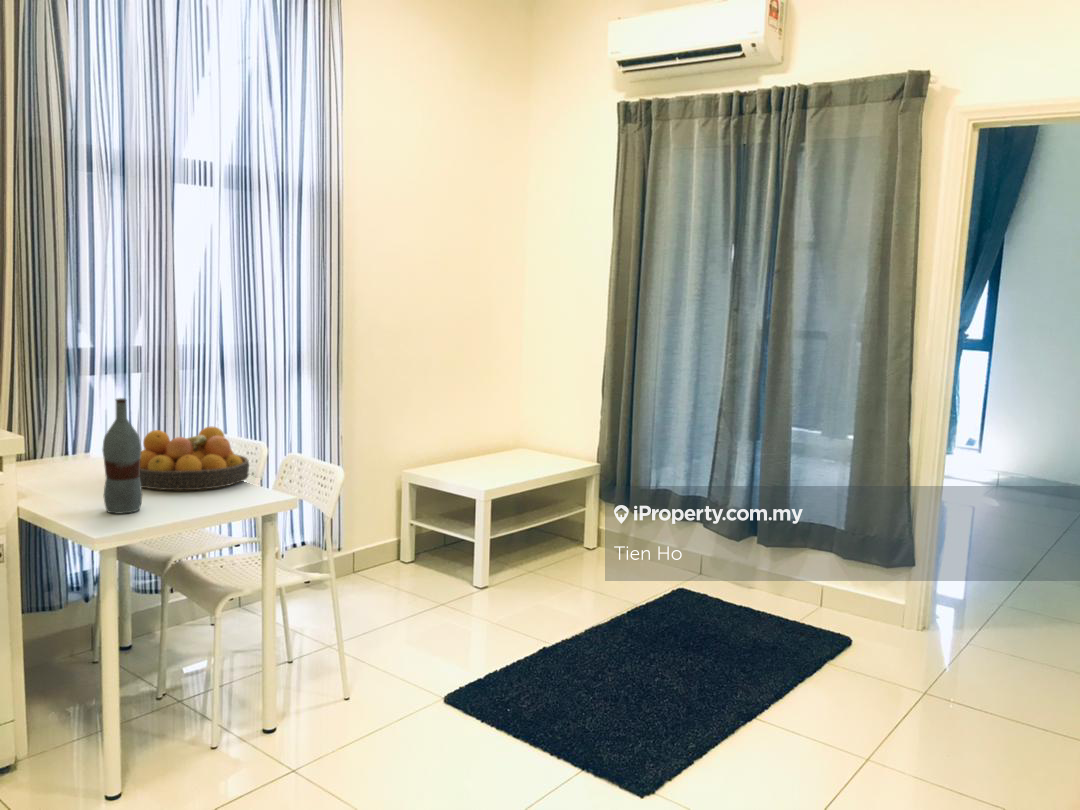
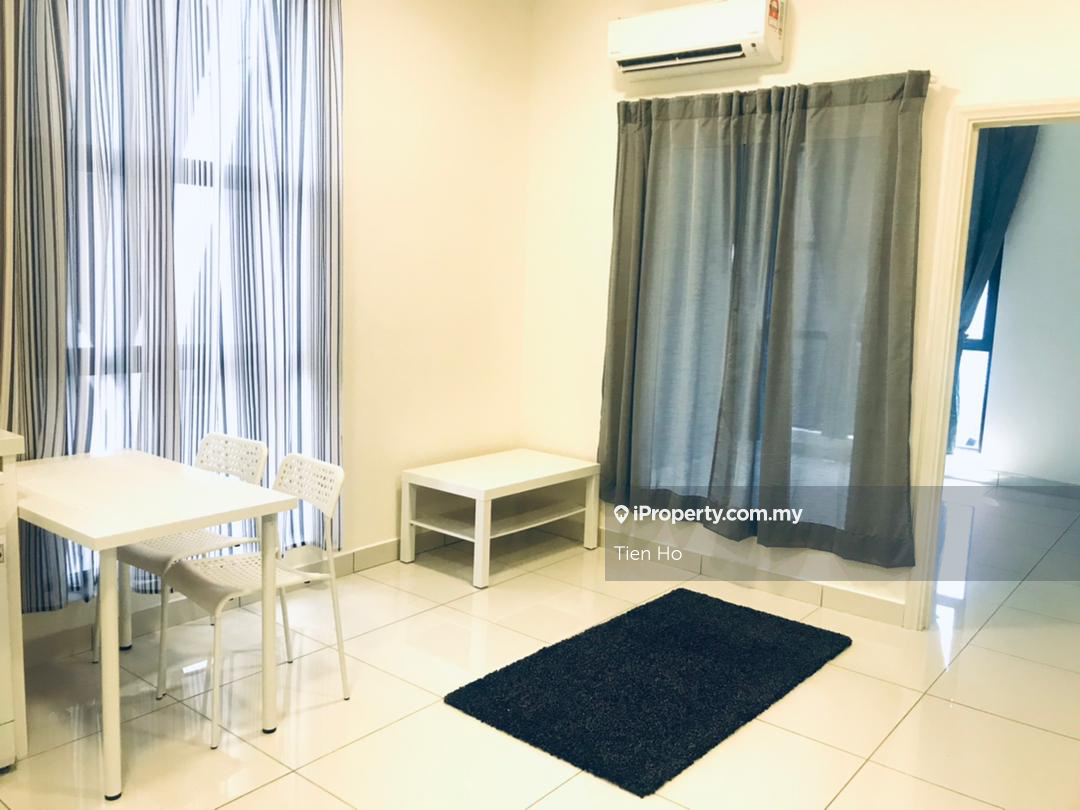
- bottle (122, 454)
- fruit bowl (190, 454)
